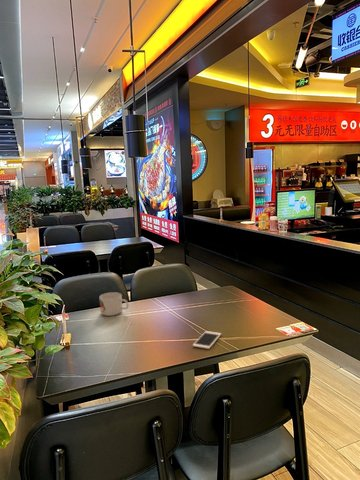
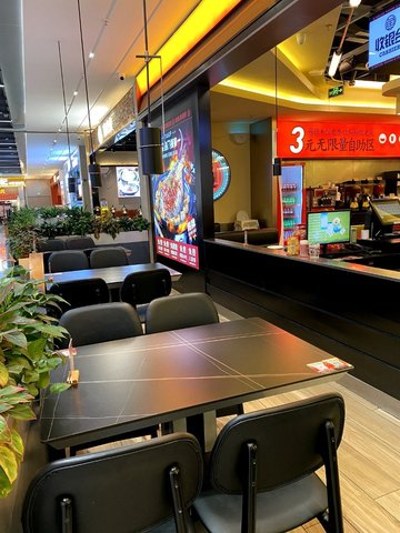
- cell phone (207, 339)
- mug (114, 304)
